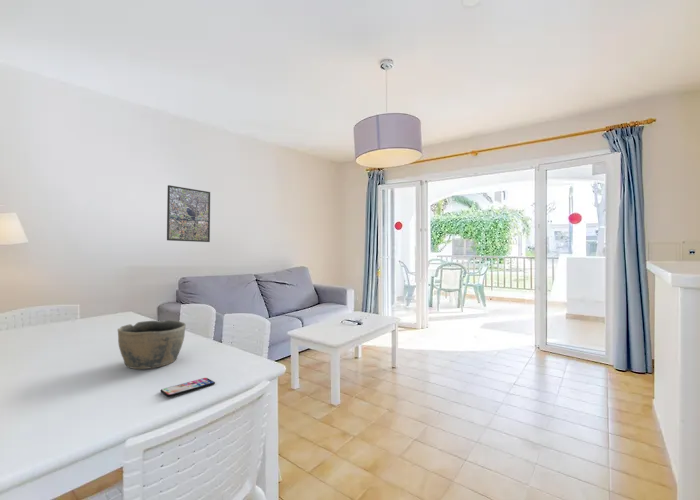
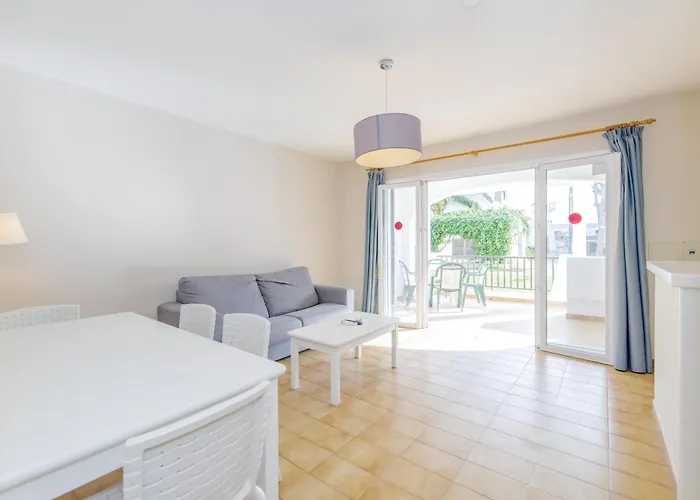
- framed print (189, 215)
- bowl (152, 343)
- smartphone (188, 386)
